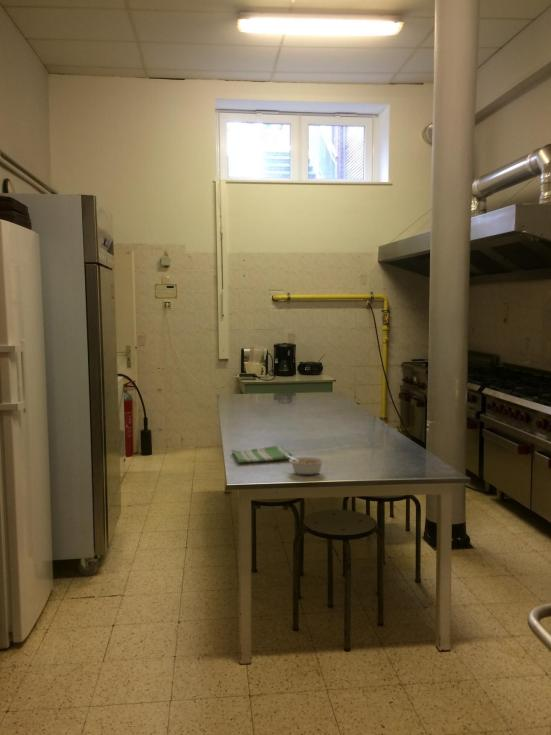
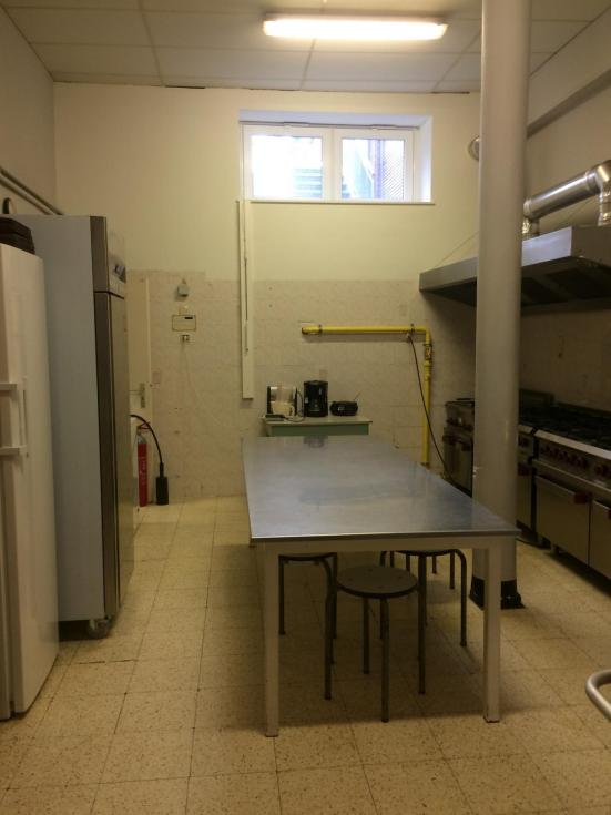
- legume (305, 465)
- dish towel (261, 453)
